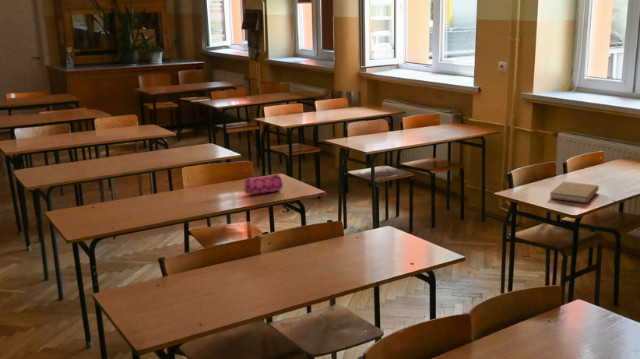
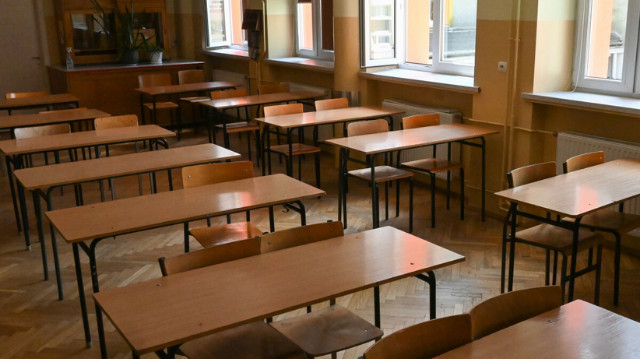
- book (574, 191)
- pencil case (263, 183)
